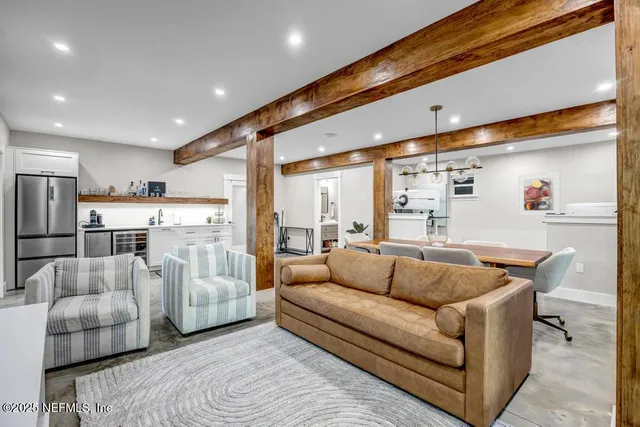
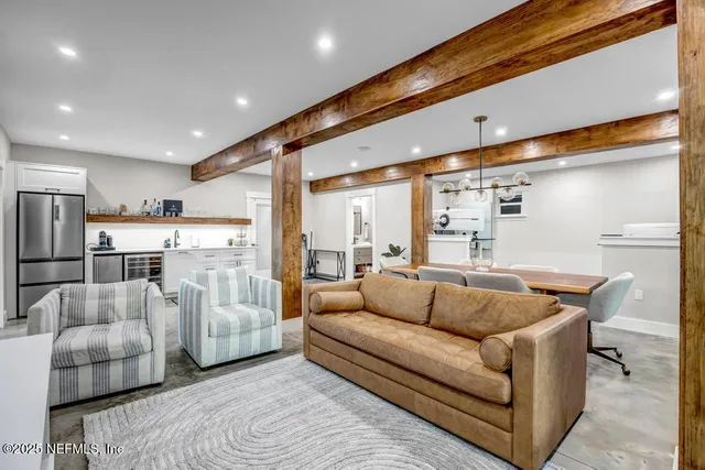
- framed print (538, 194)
